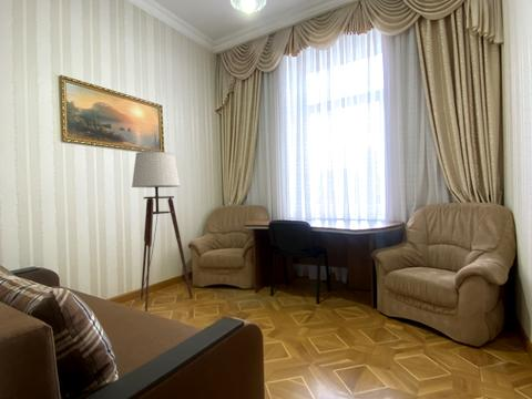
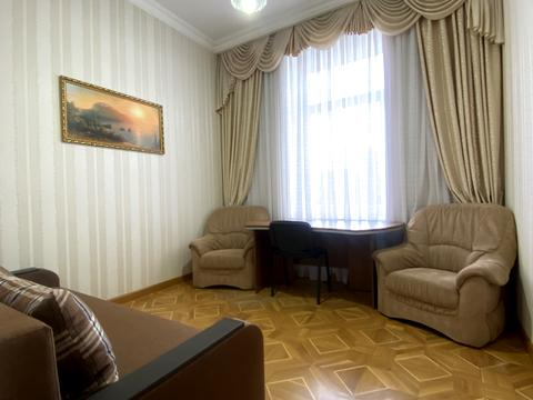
- floor lamp (146, 229)
